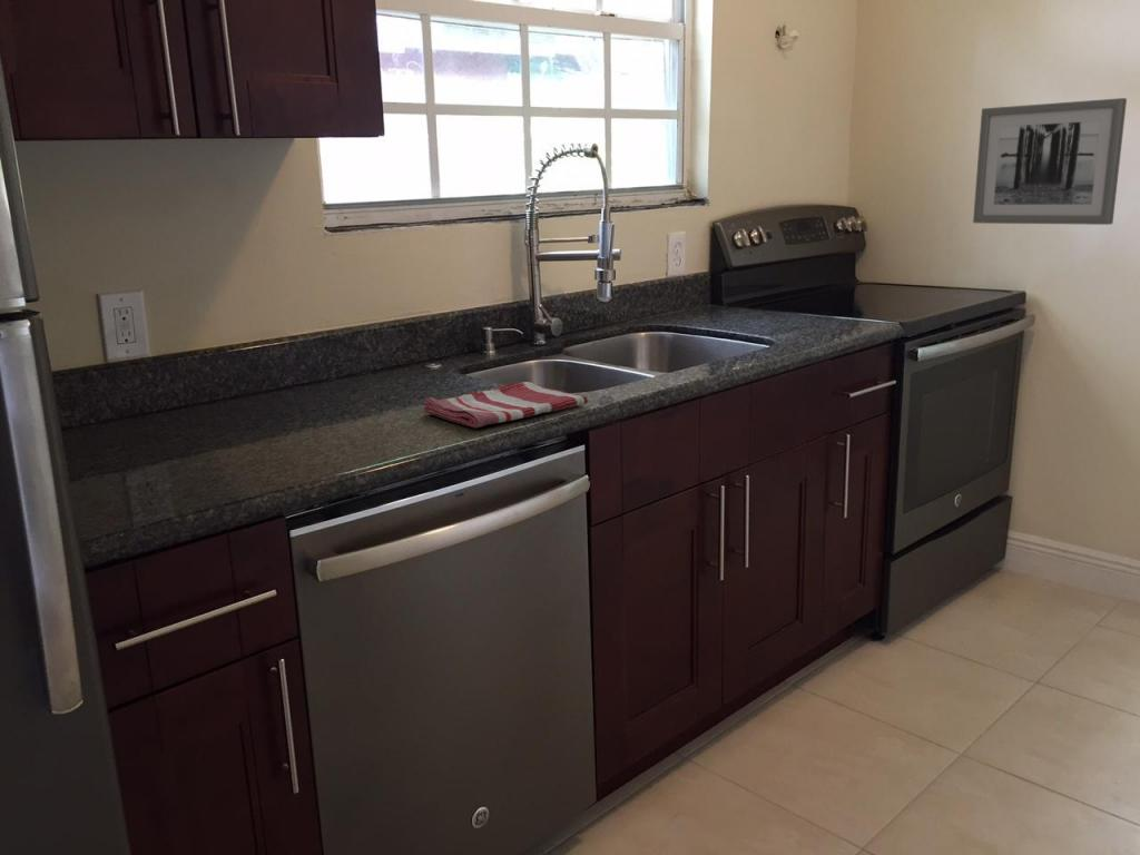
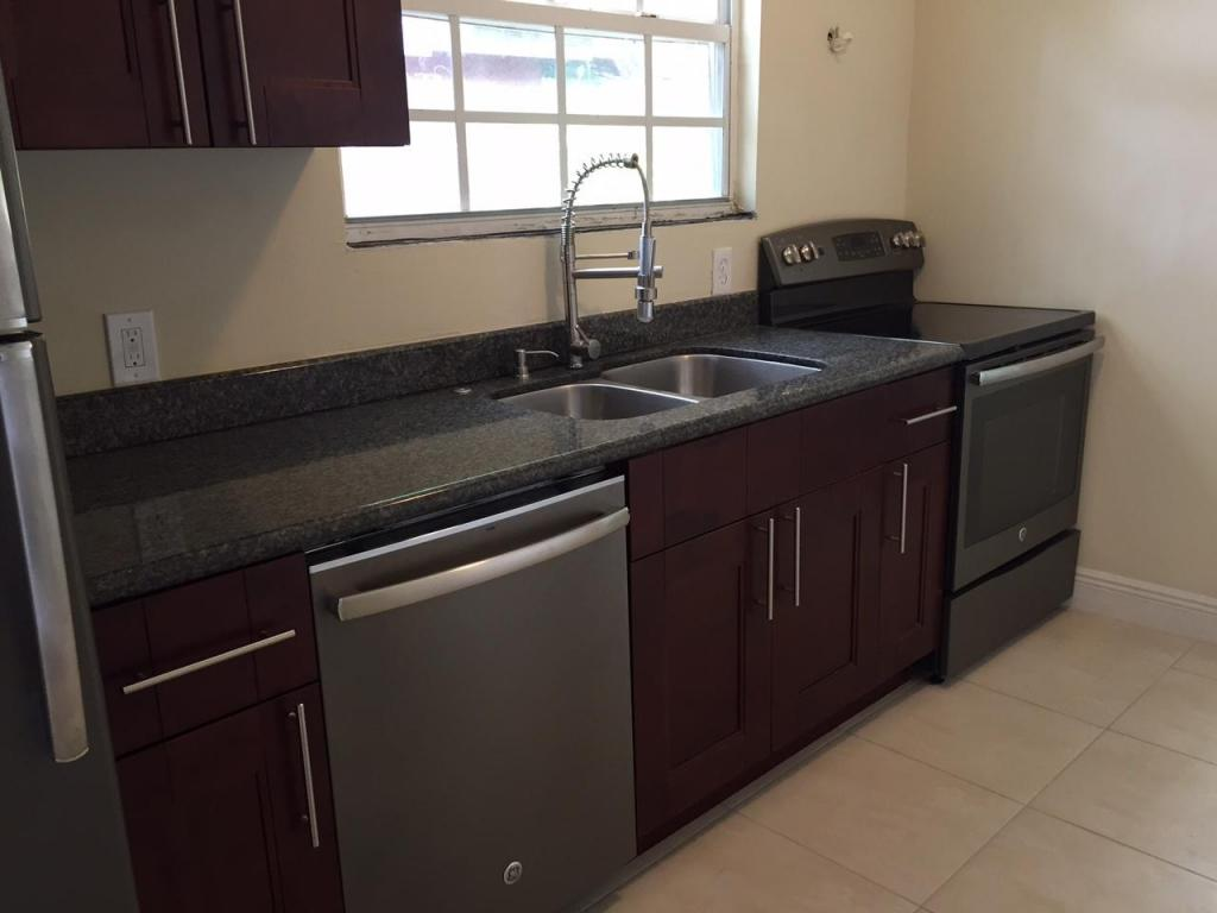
- wall art (1044, 164)
- dish towel (505, 402)
